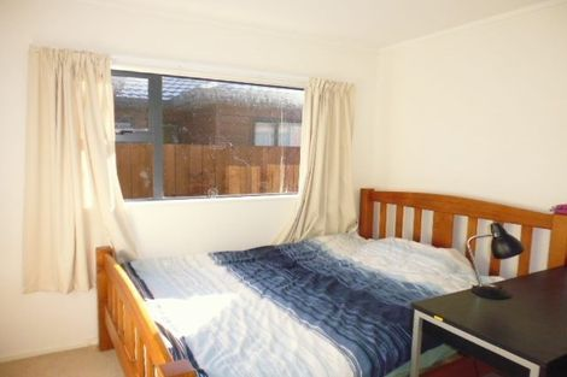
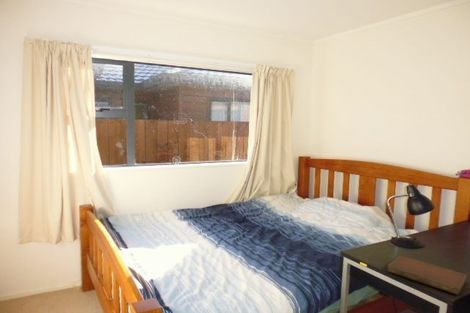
+ notebook (425, 273)
